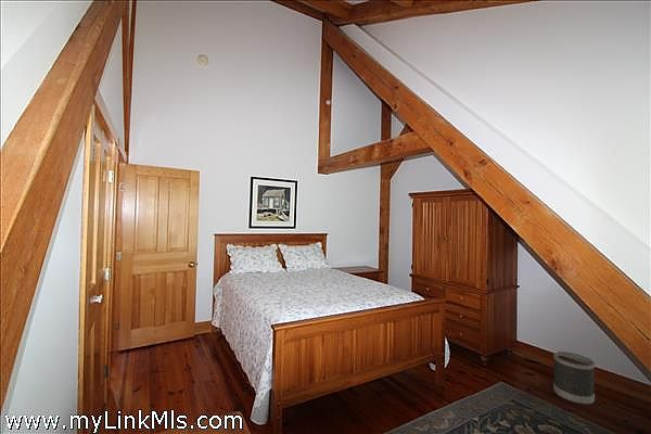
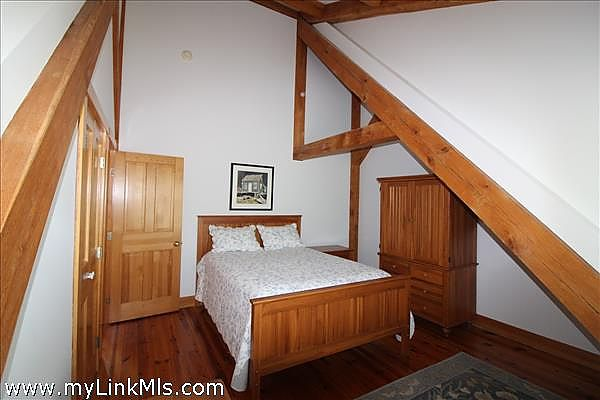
- wastebasket (573, 376)
